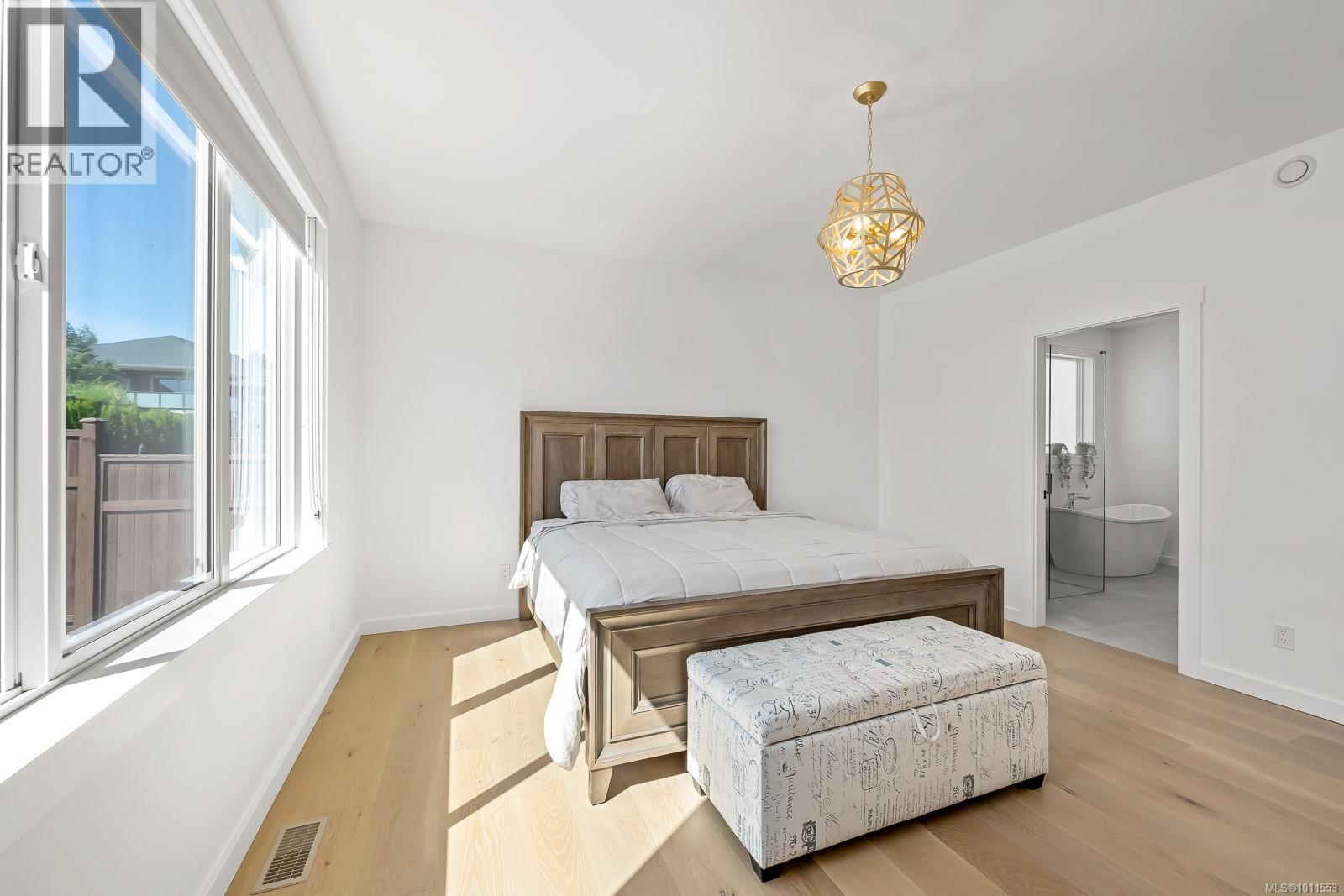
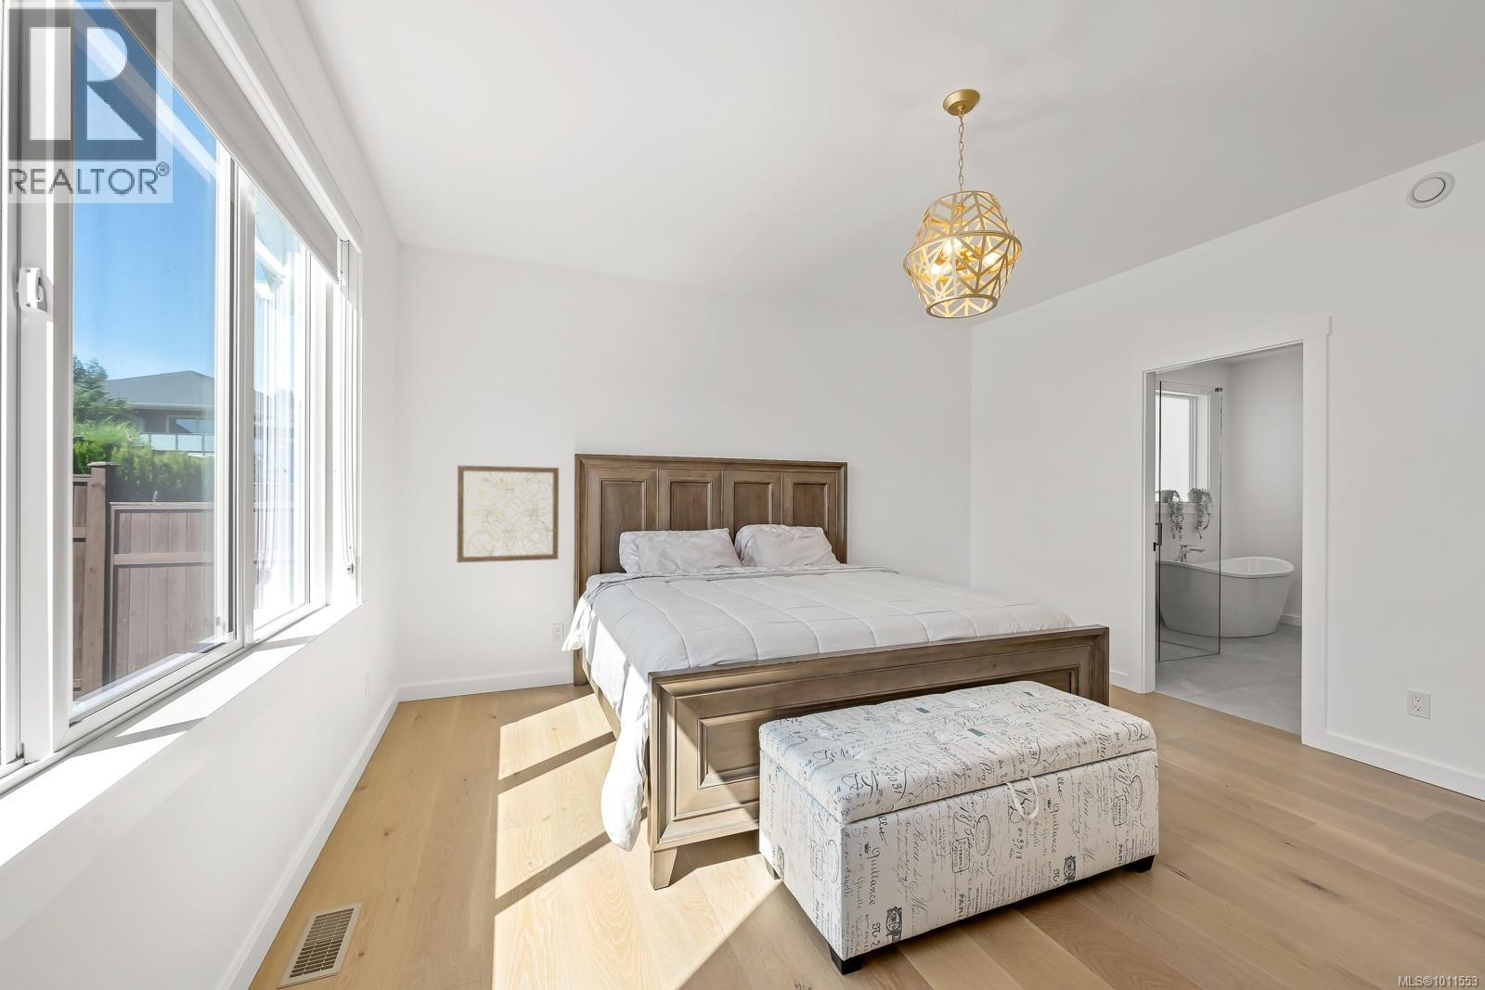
+ wall art (506, 515)
